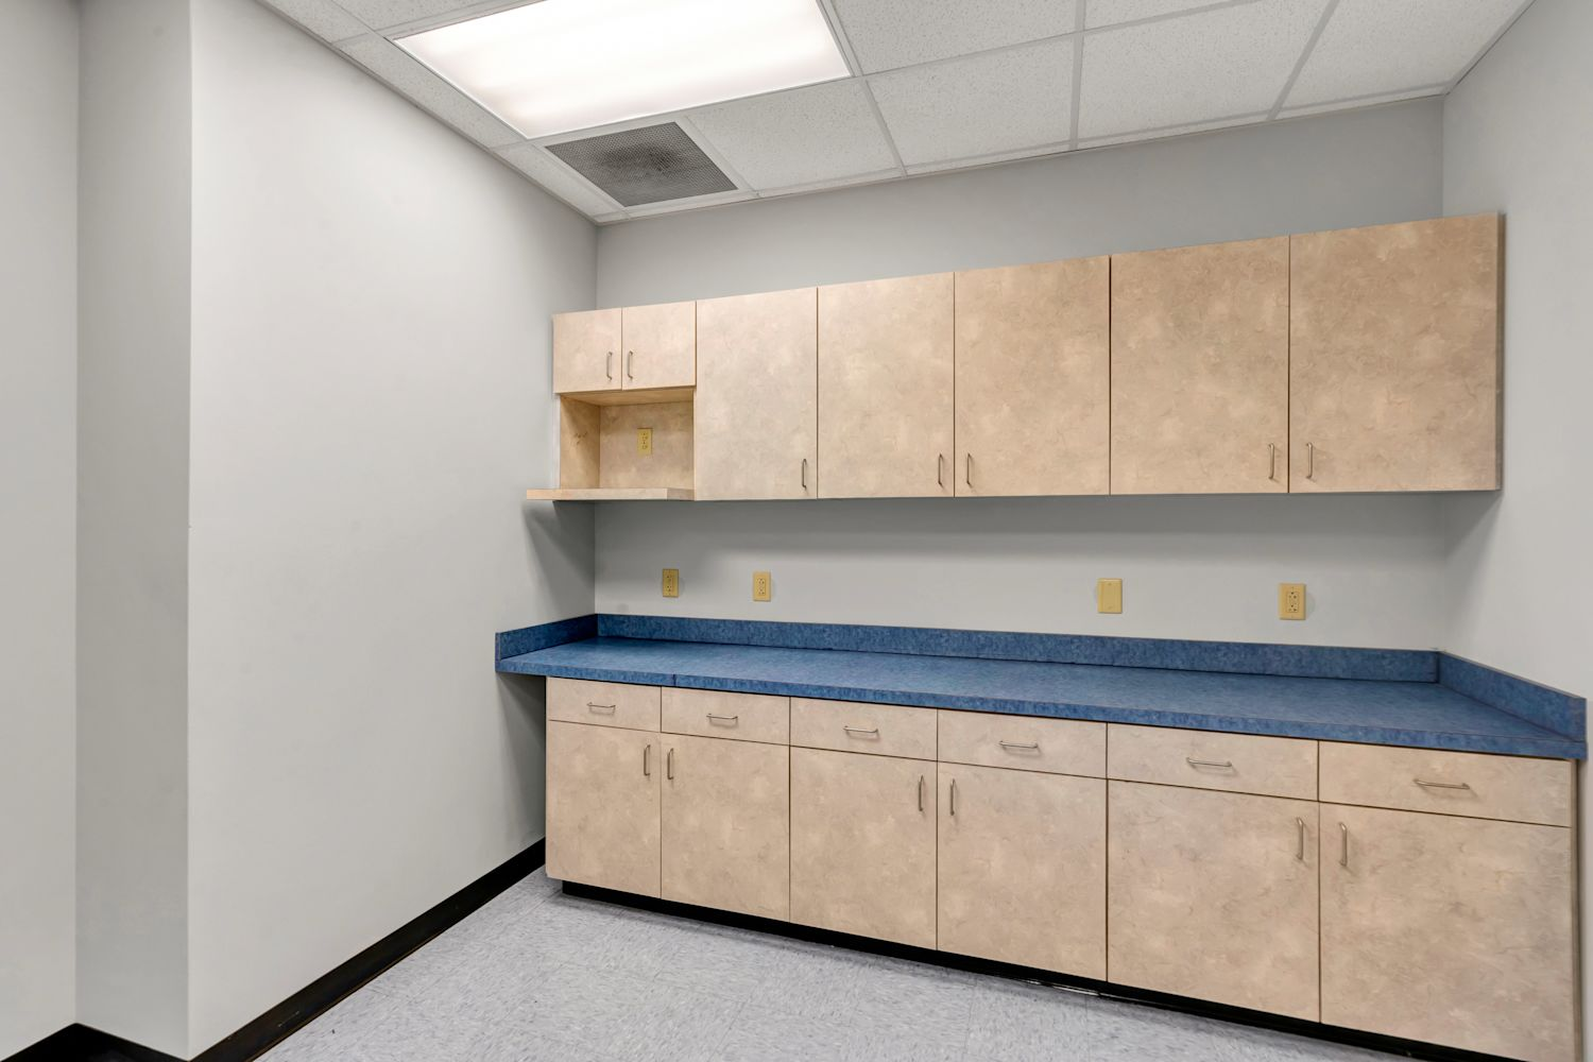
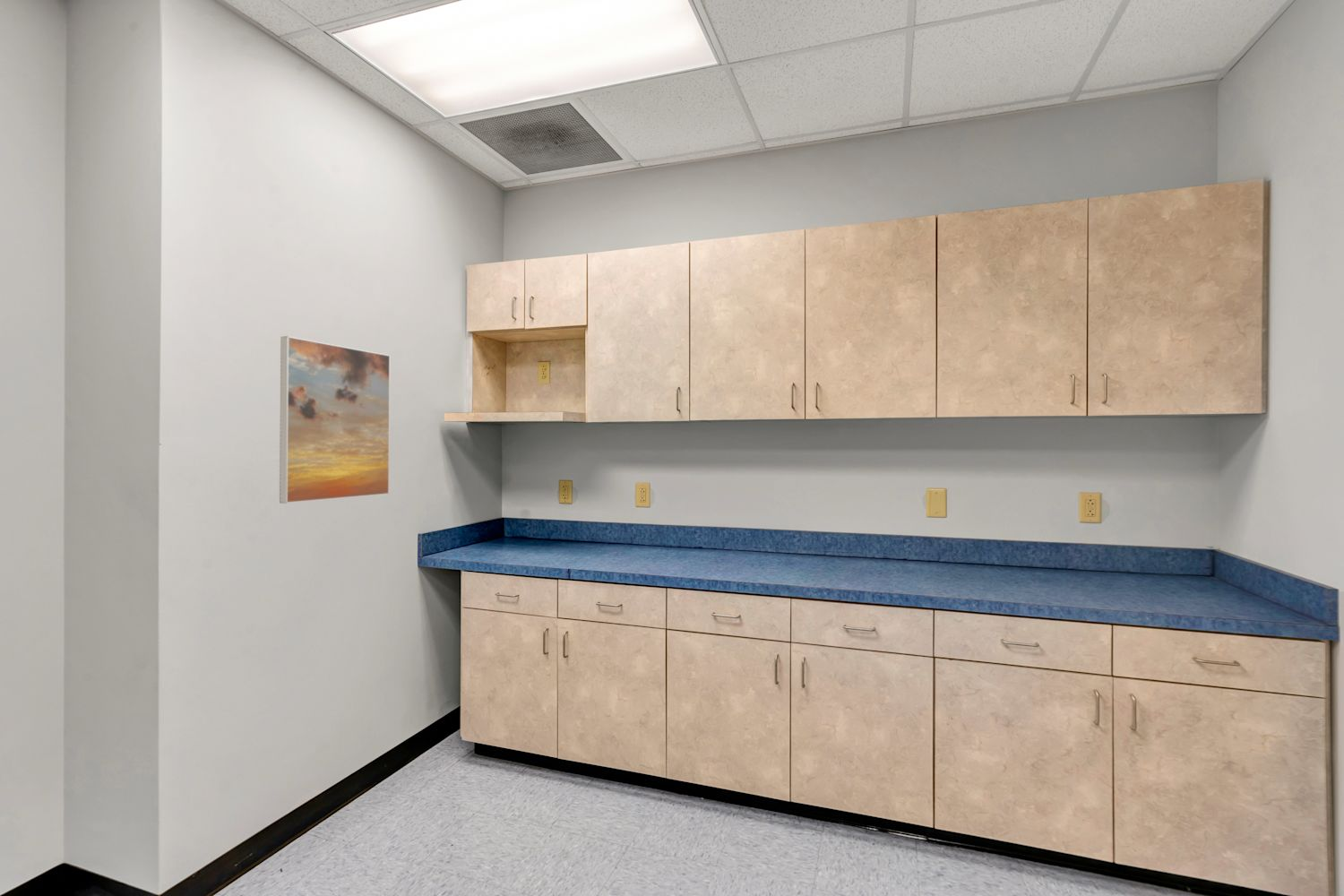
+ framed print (340, 422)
